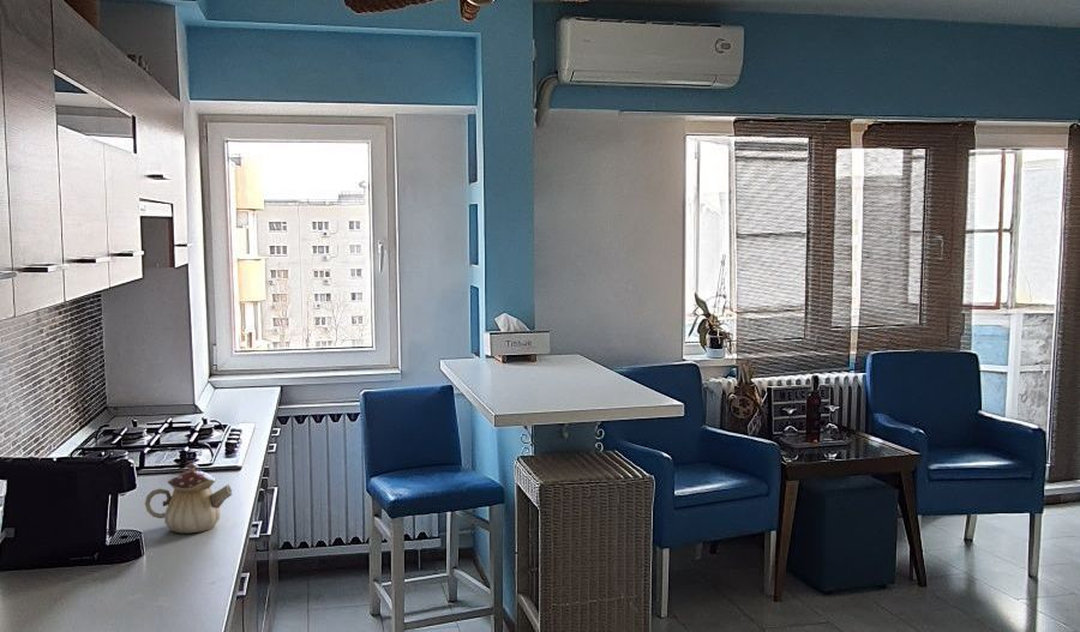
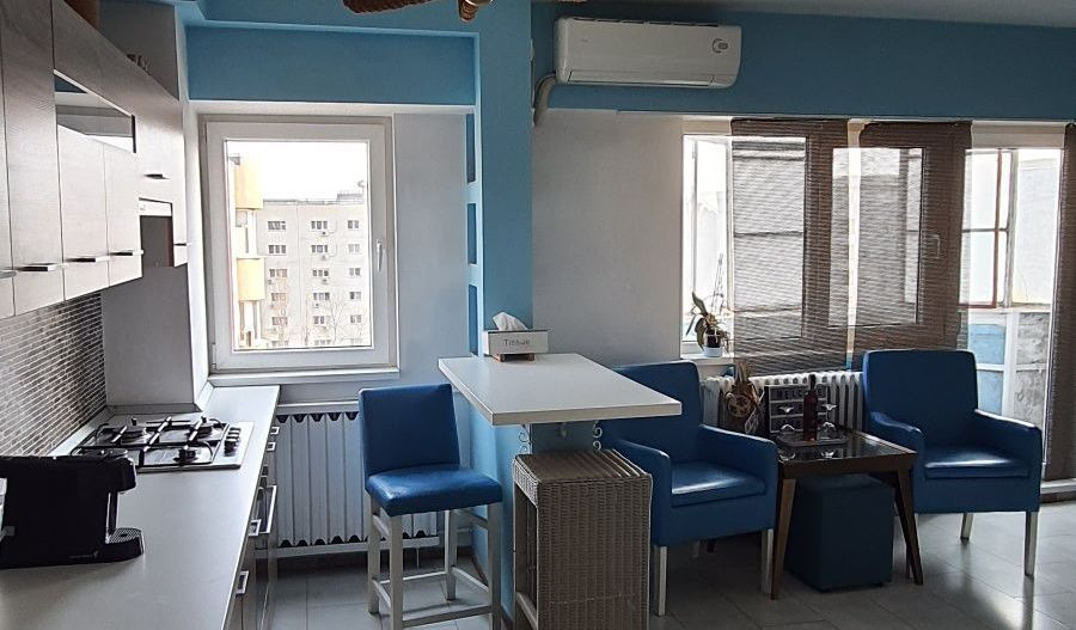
- teapot (187, 494)
